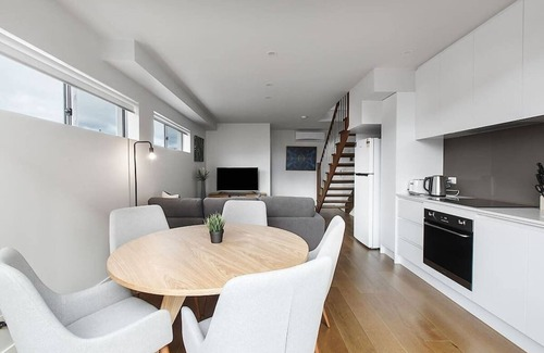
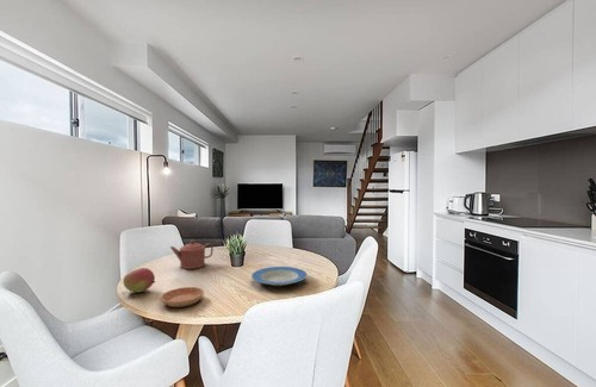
+ plate (279, 277)
+ teapot (192, 252)
+ fruit (139, 280)
+ saucer (182, 297)
